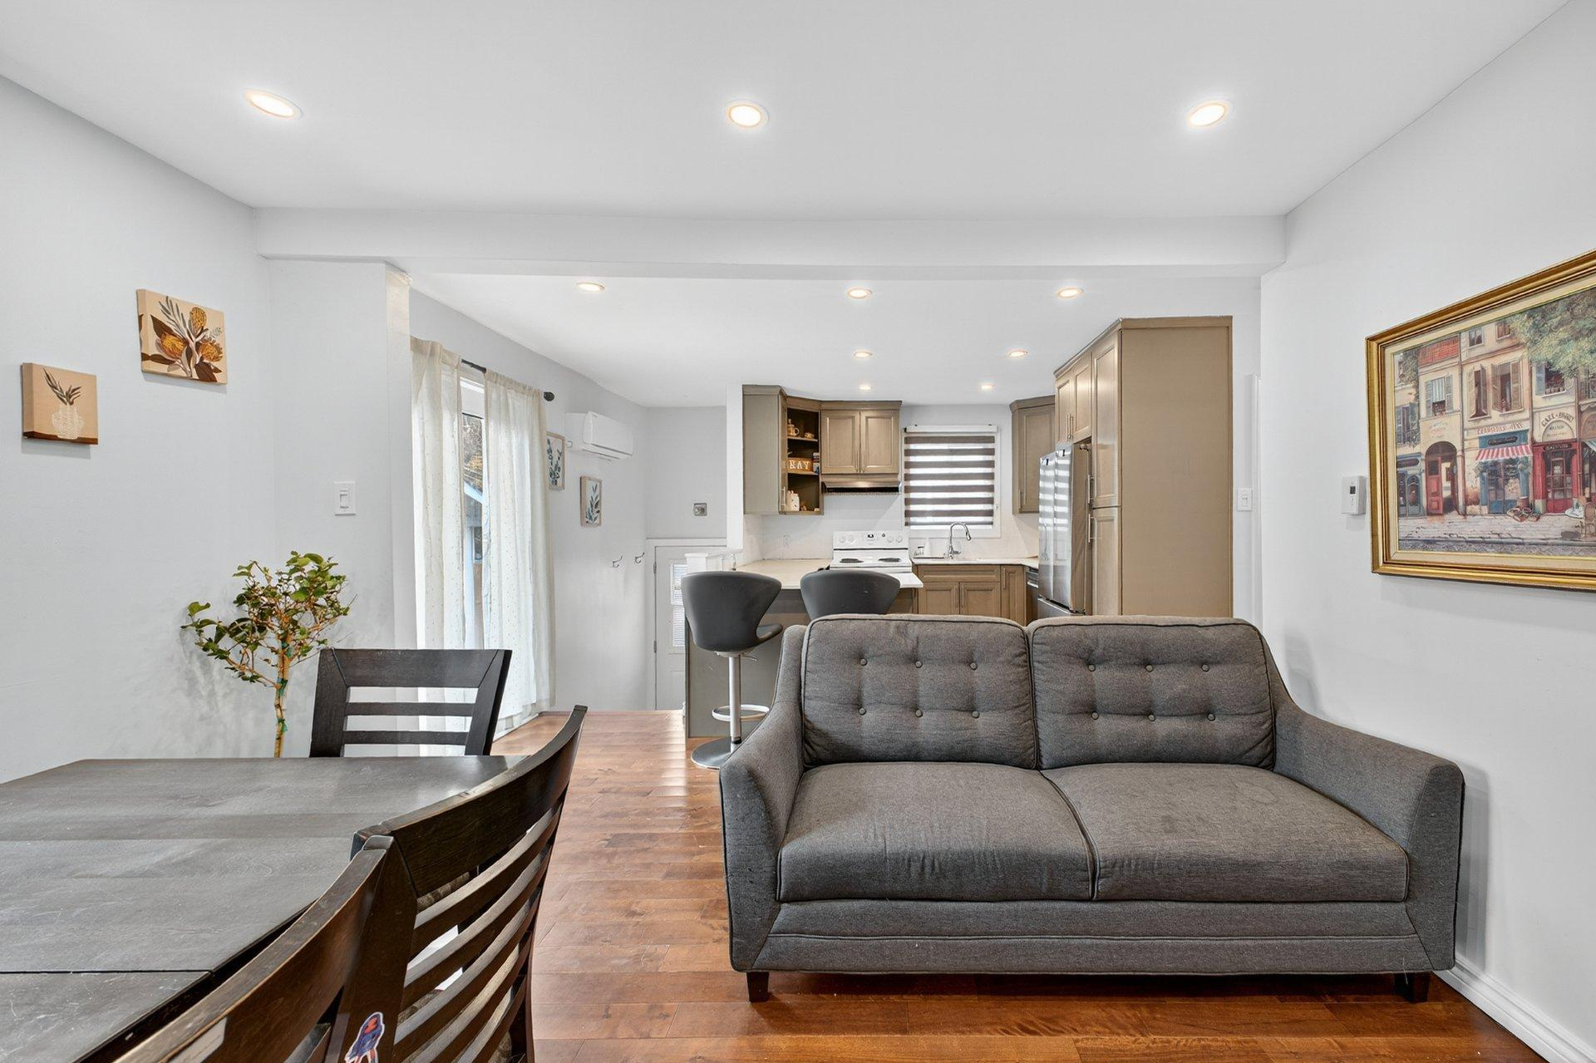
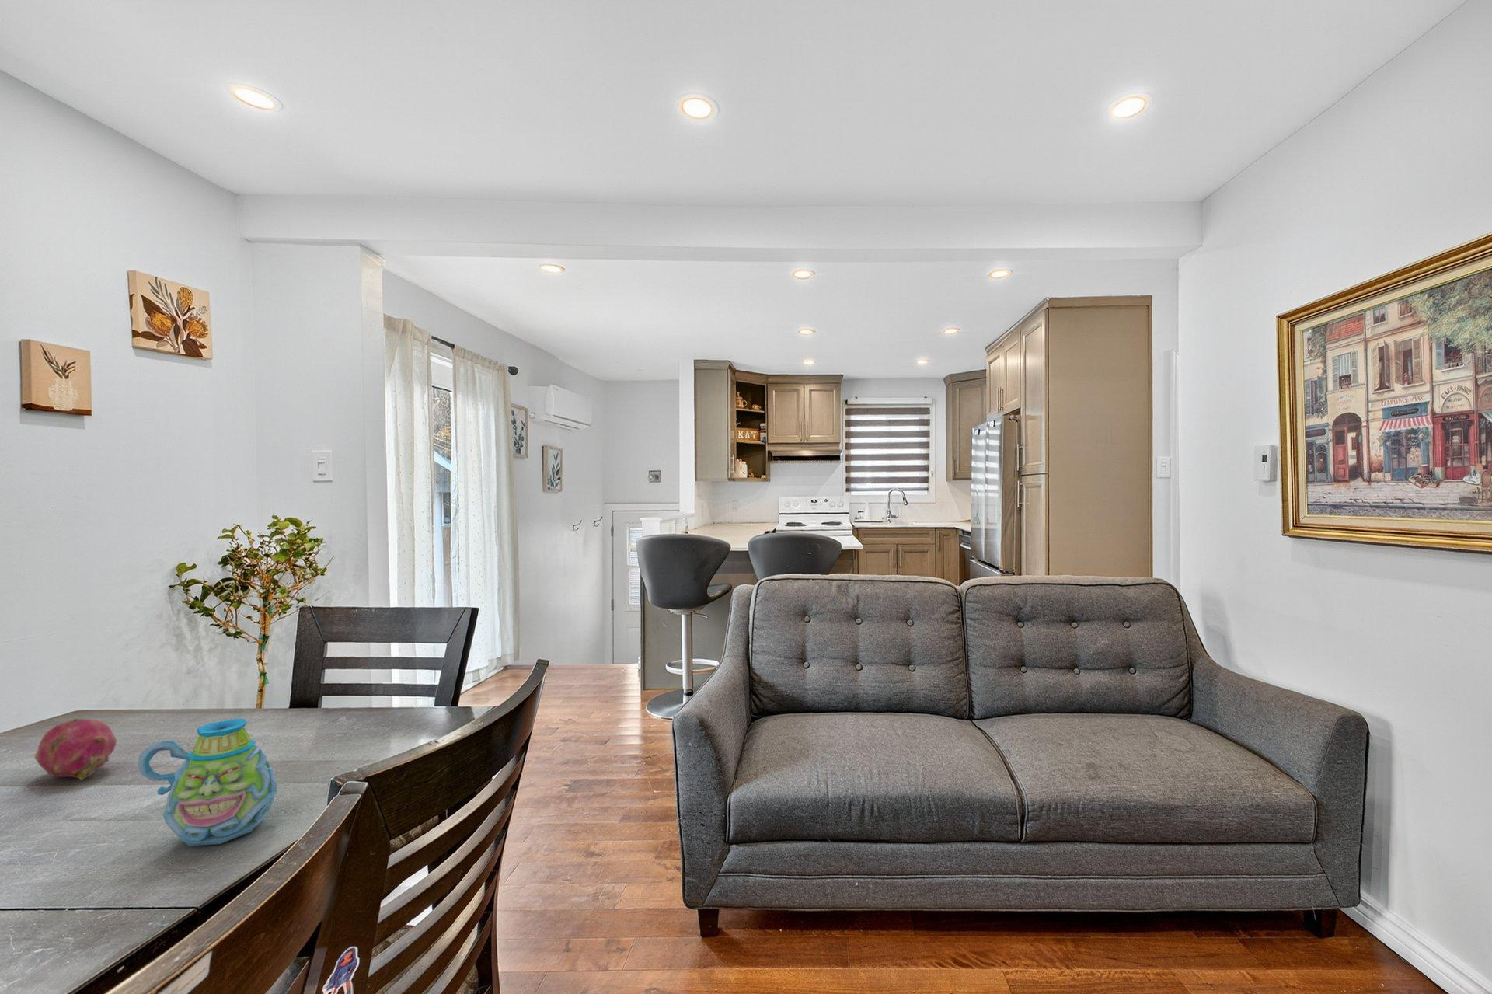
+ fruit (75, 747)
+ mug (210, 780)
